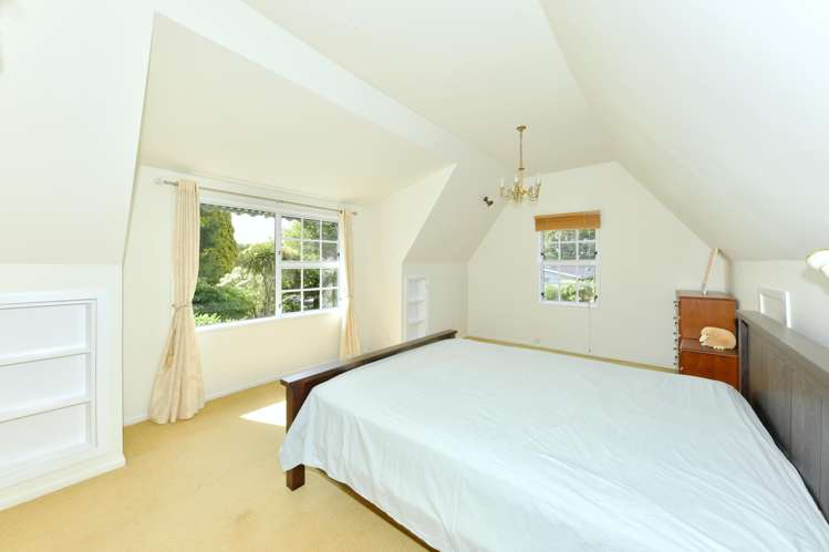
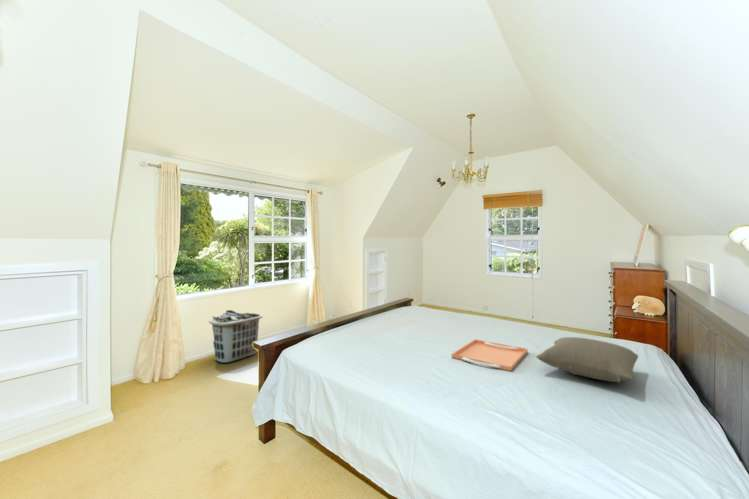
+ clothes hamper (236, 332)
+ serving tray (490, 353)
+ pillow (587, 357)
